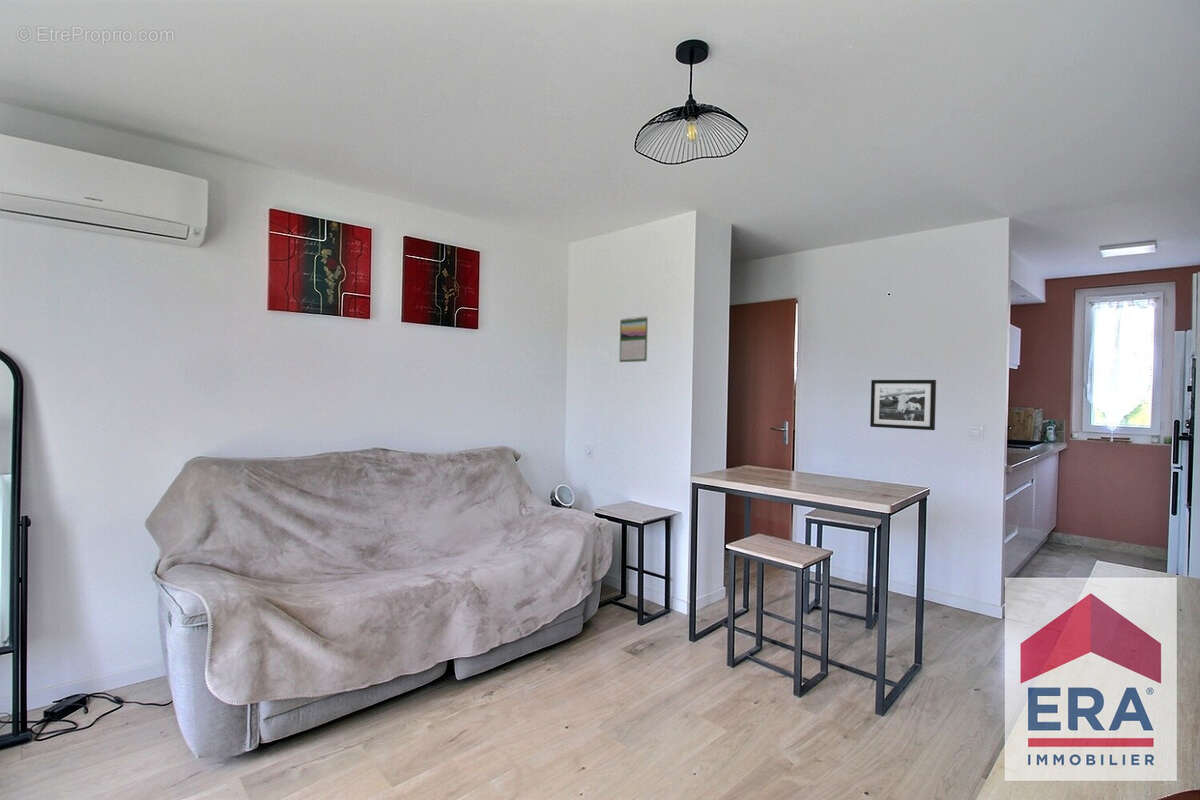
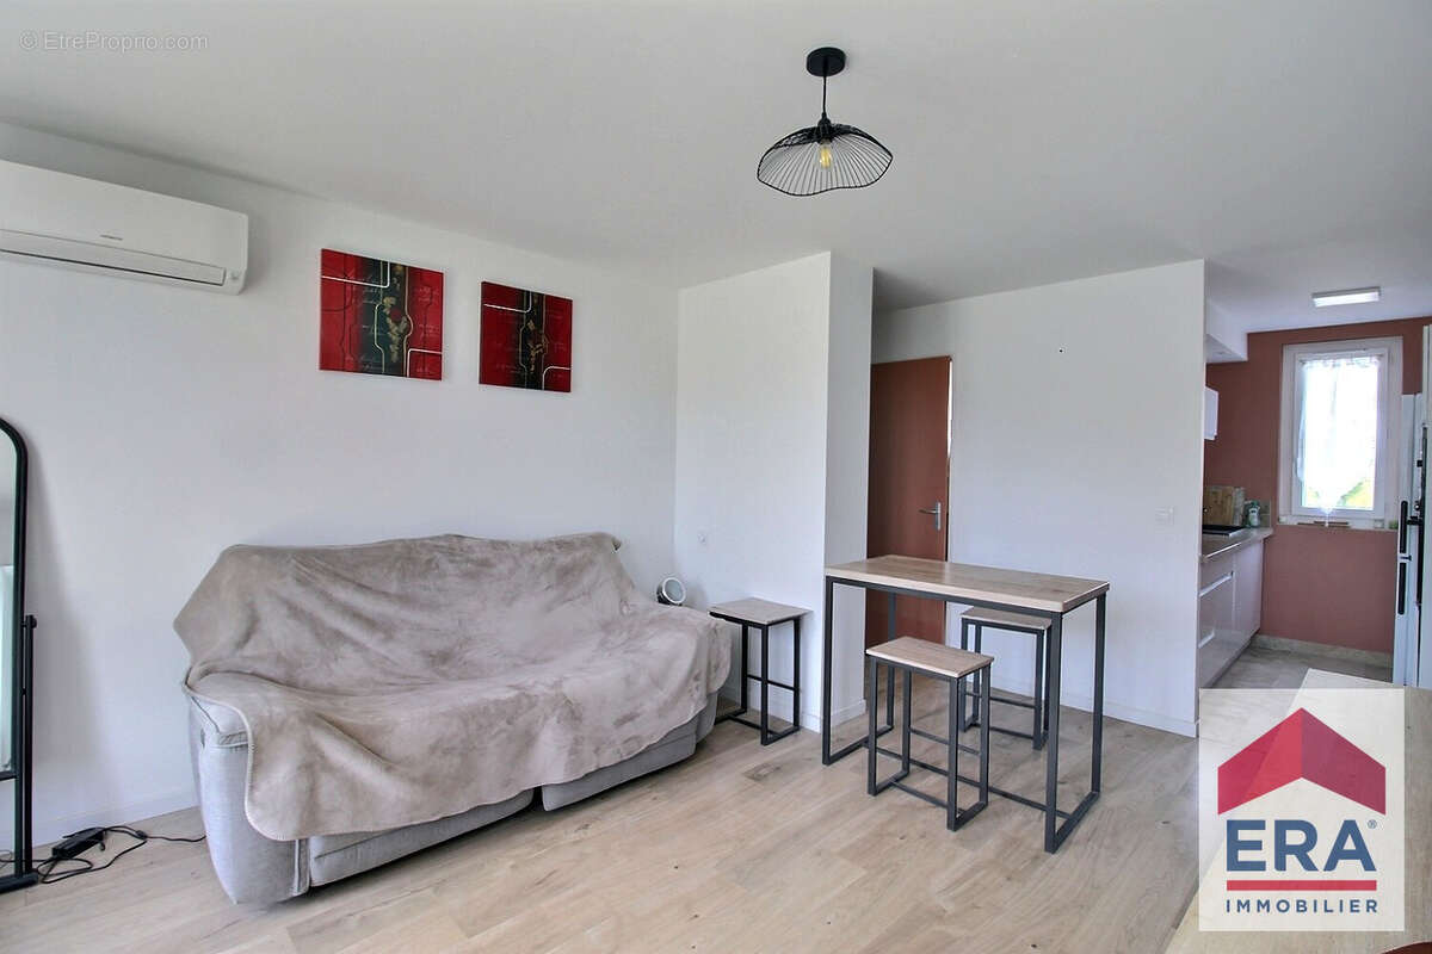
- picture frame (902, 404)
- calendar (633, 339)
